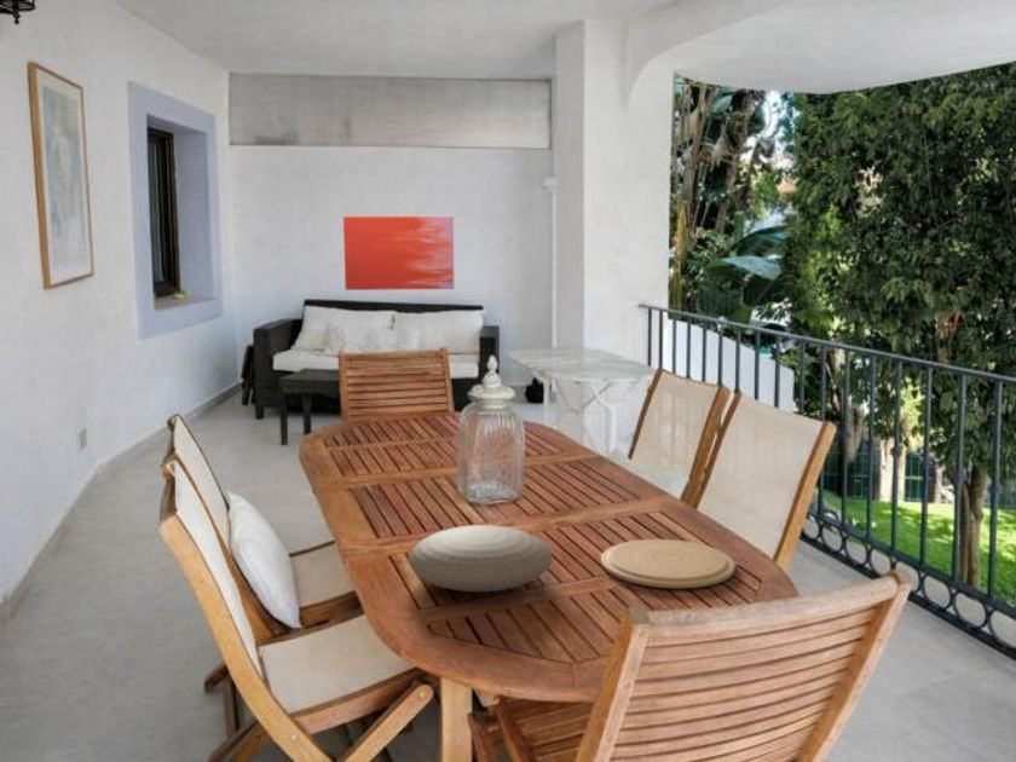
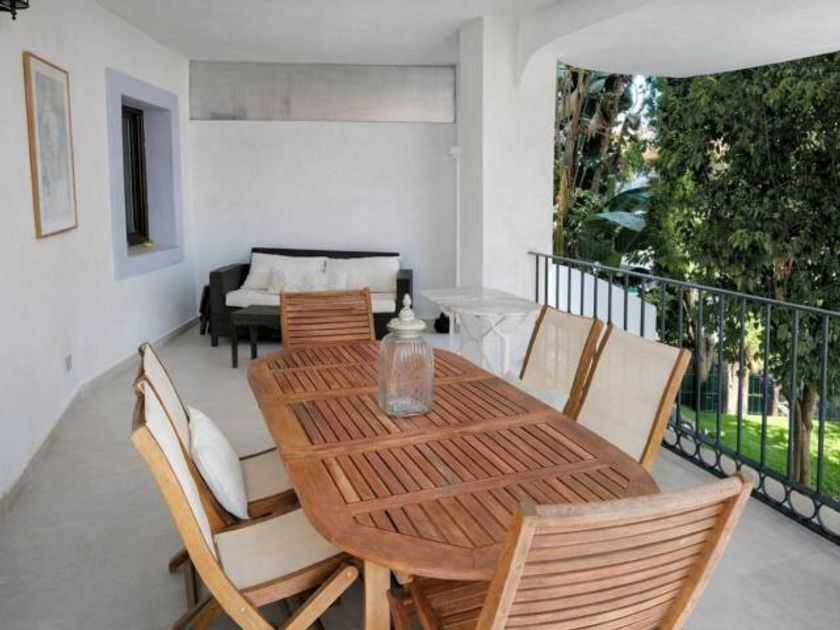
- plate (480, 556)
- plate (666, 560)
- wall art (399, 253)
